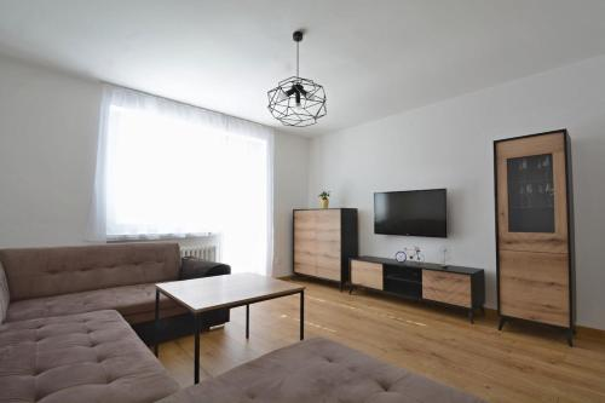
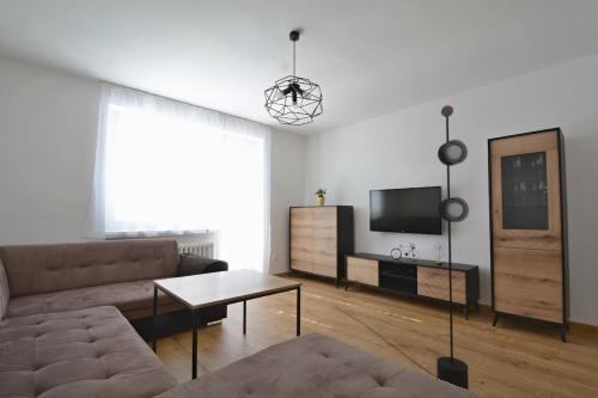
+ floor lamp (439, 213)
